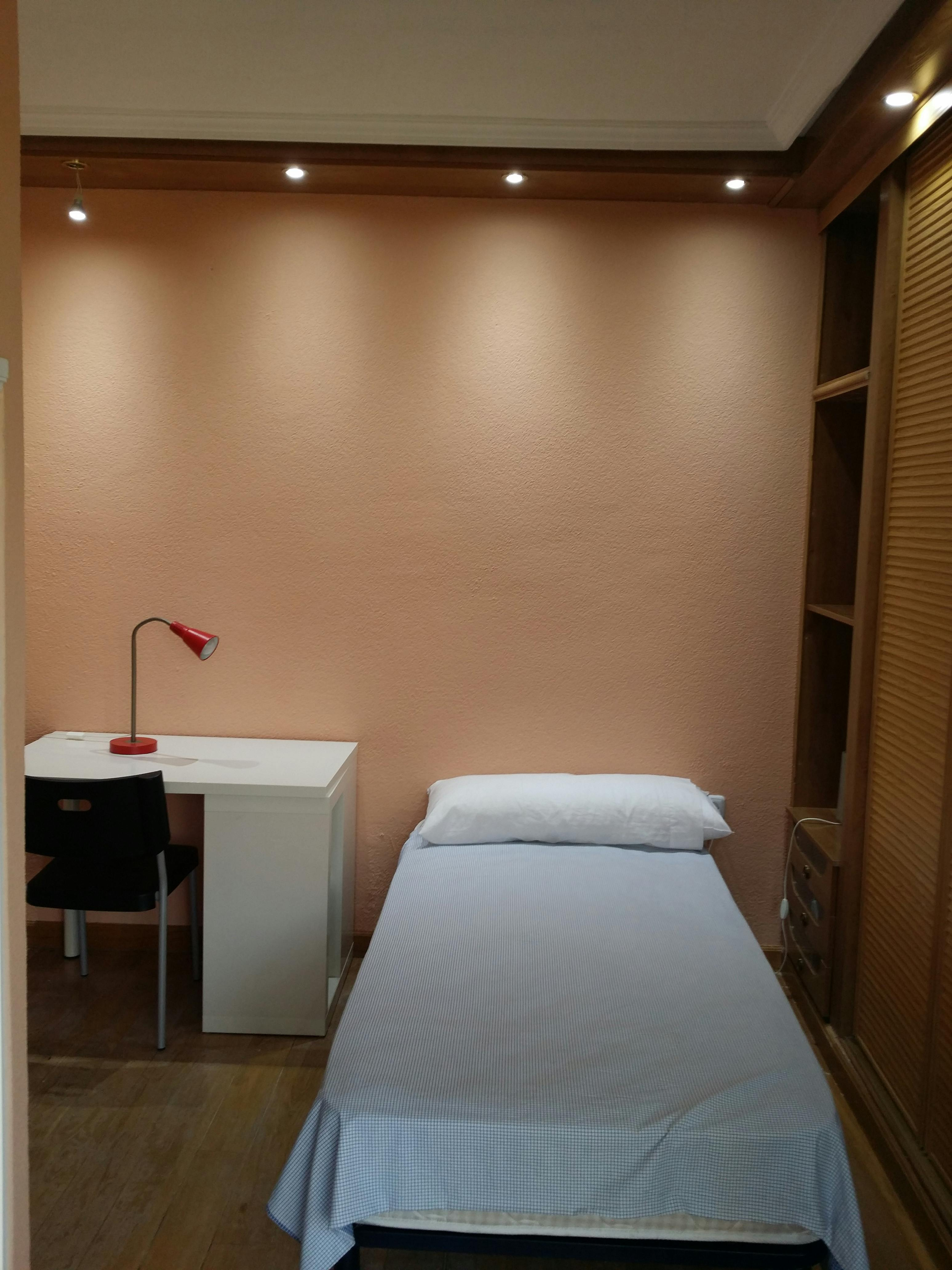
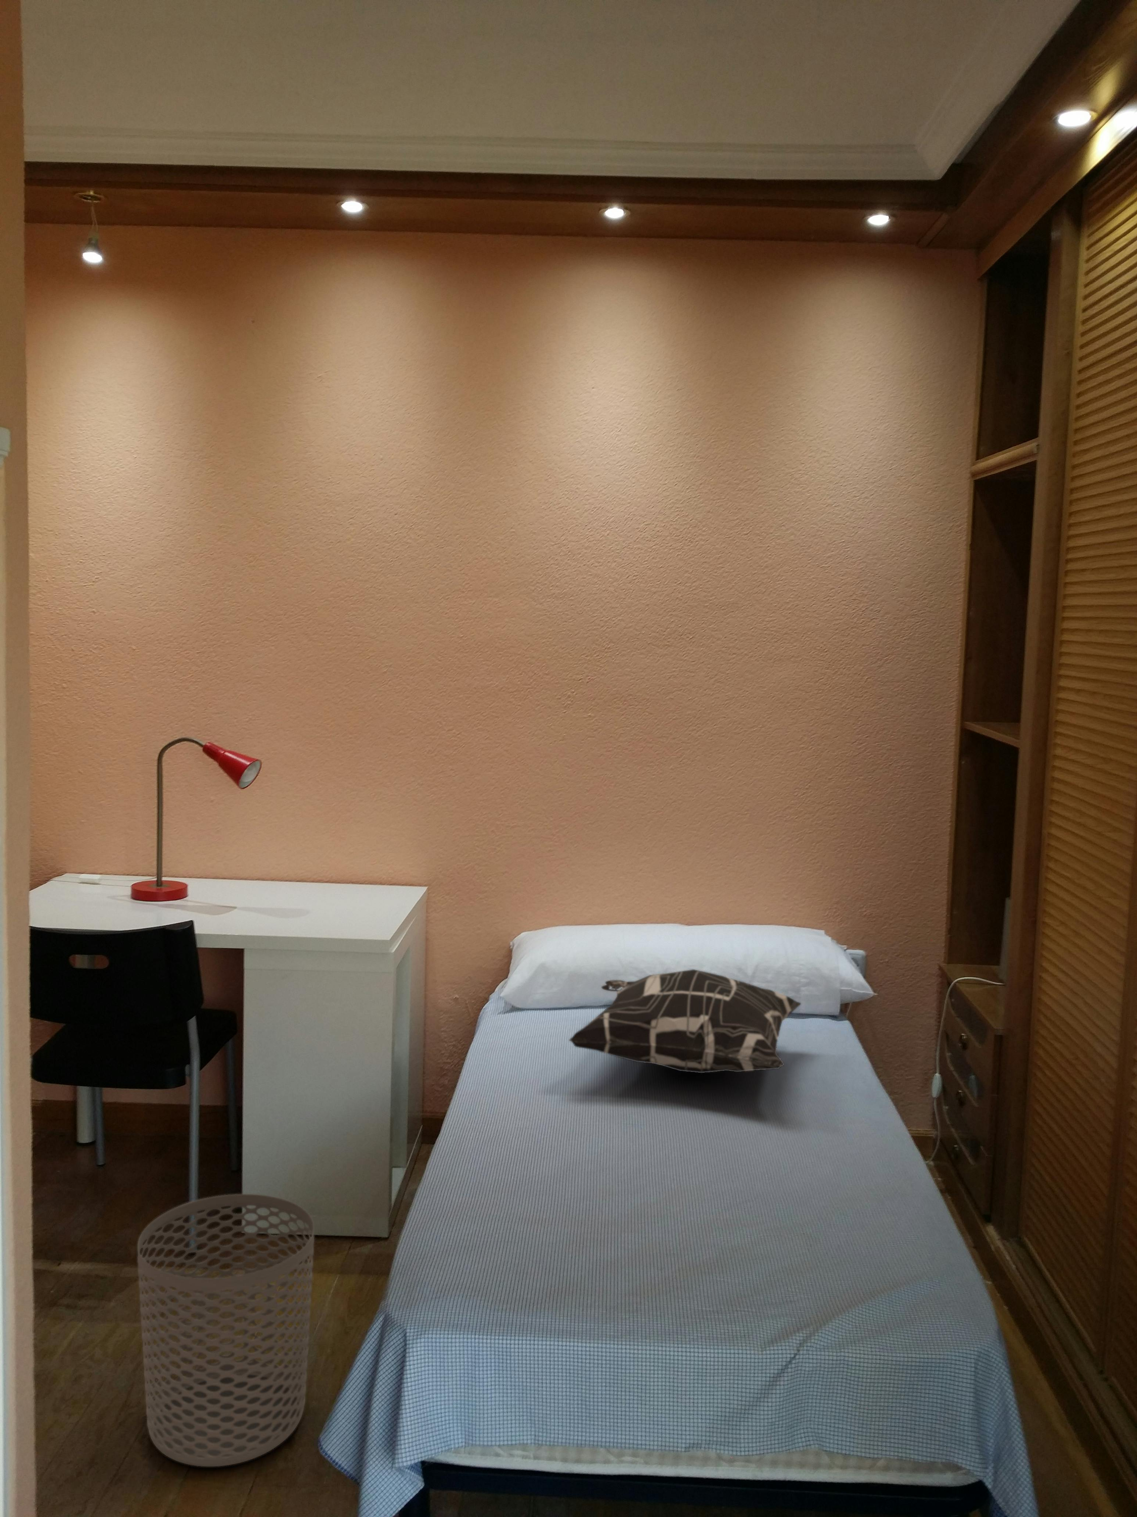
+ decorative pillow (687, 1018)
+ waste bin (227, 1325)
